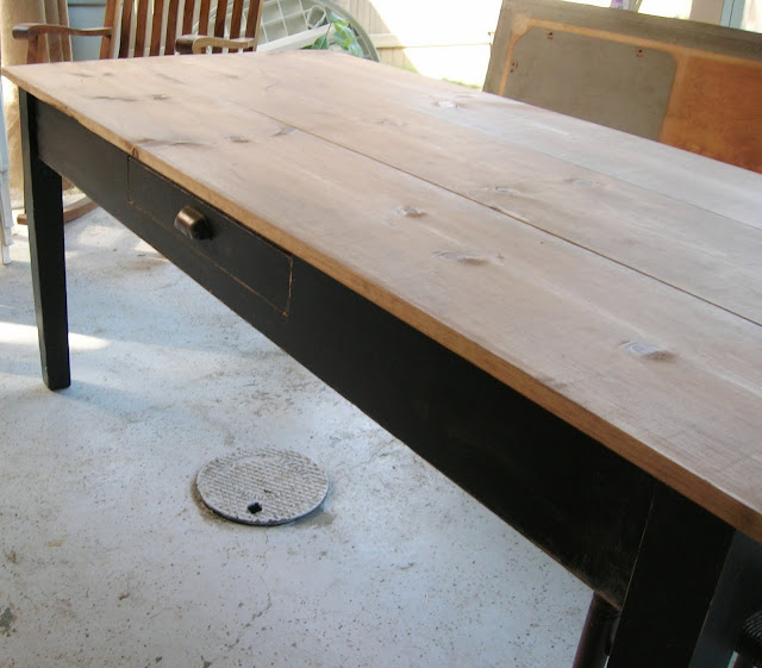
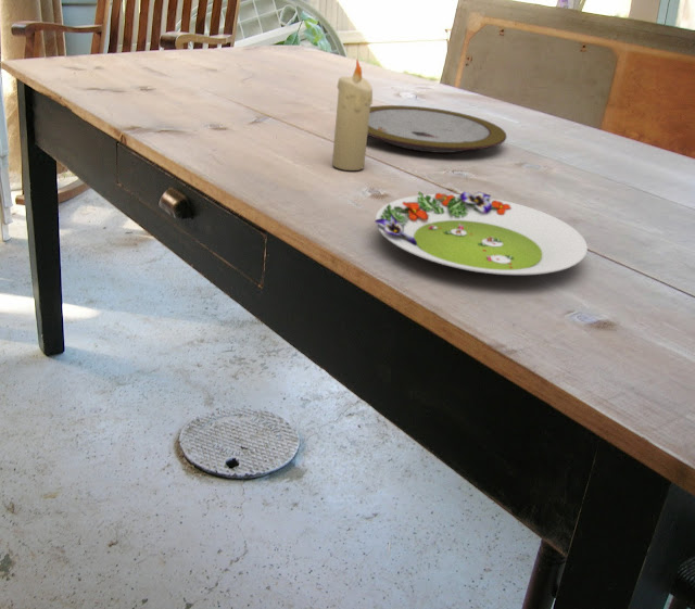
+ plate (425, 131)
+ candle (353, 114)
+ salad plate (479, 234)
